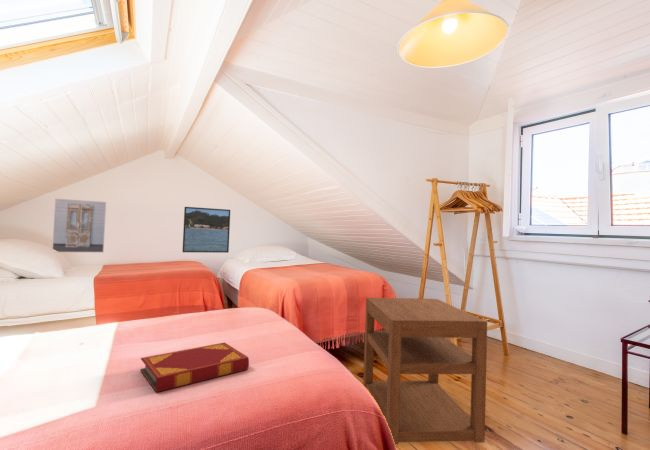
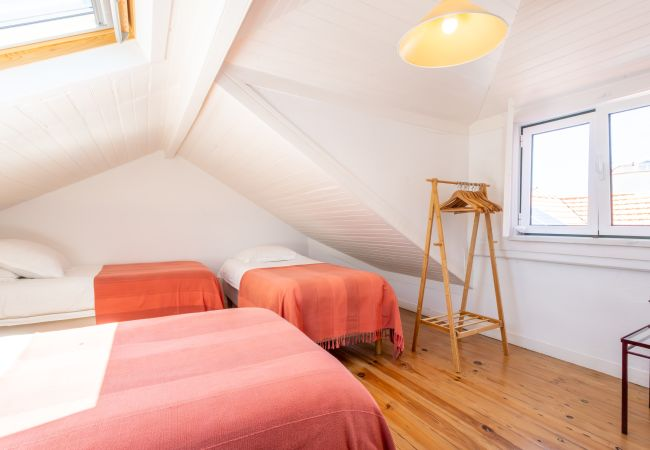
- nightstand (416, 359)
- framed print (207, 230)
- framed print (80, 226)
- hardback book (195, 363)
